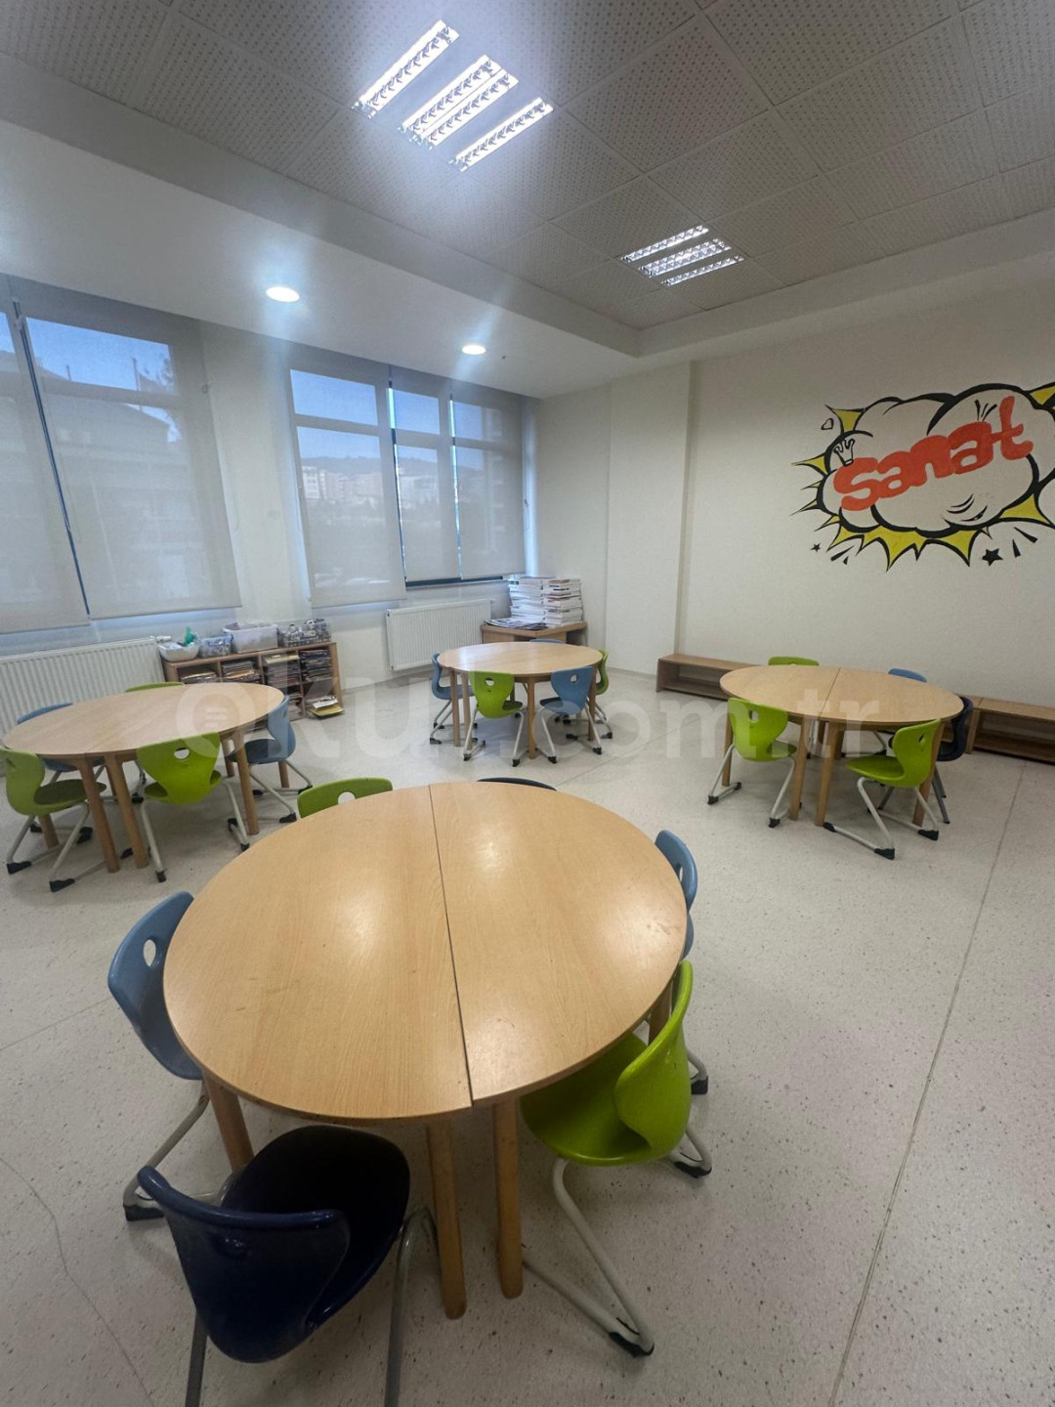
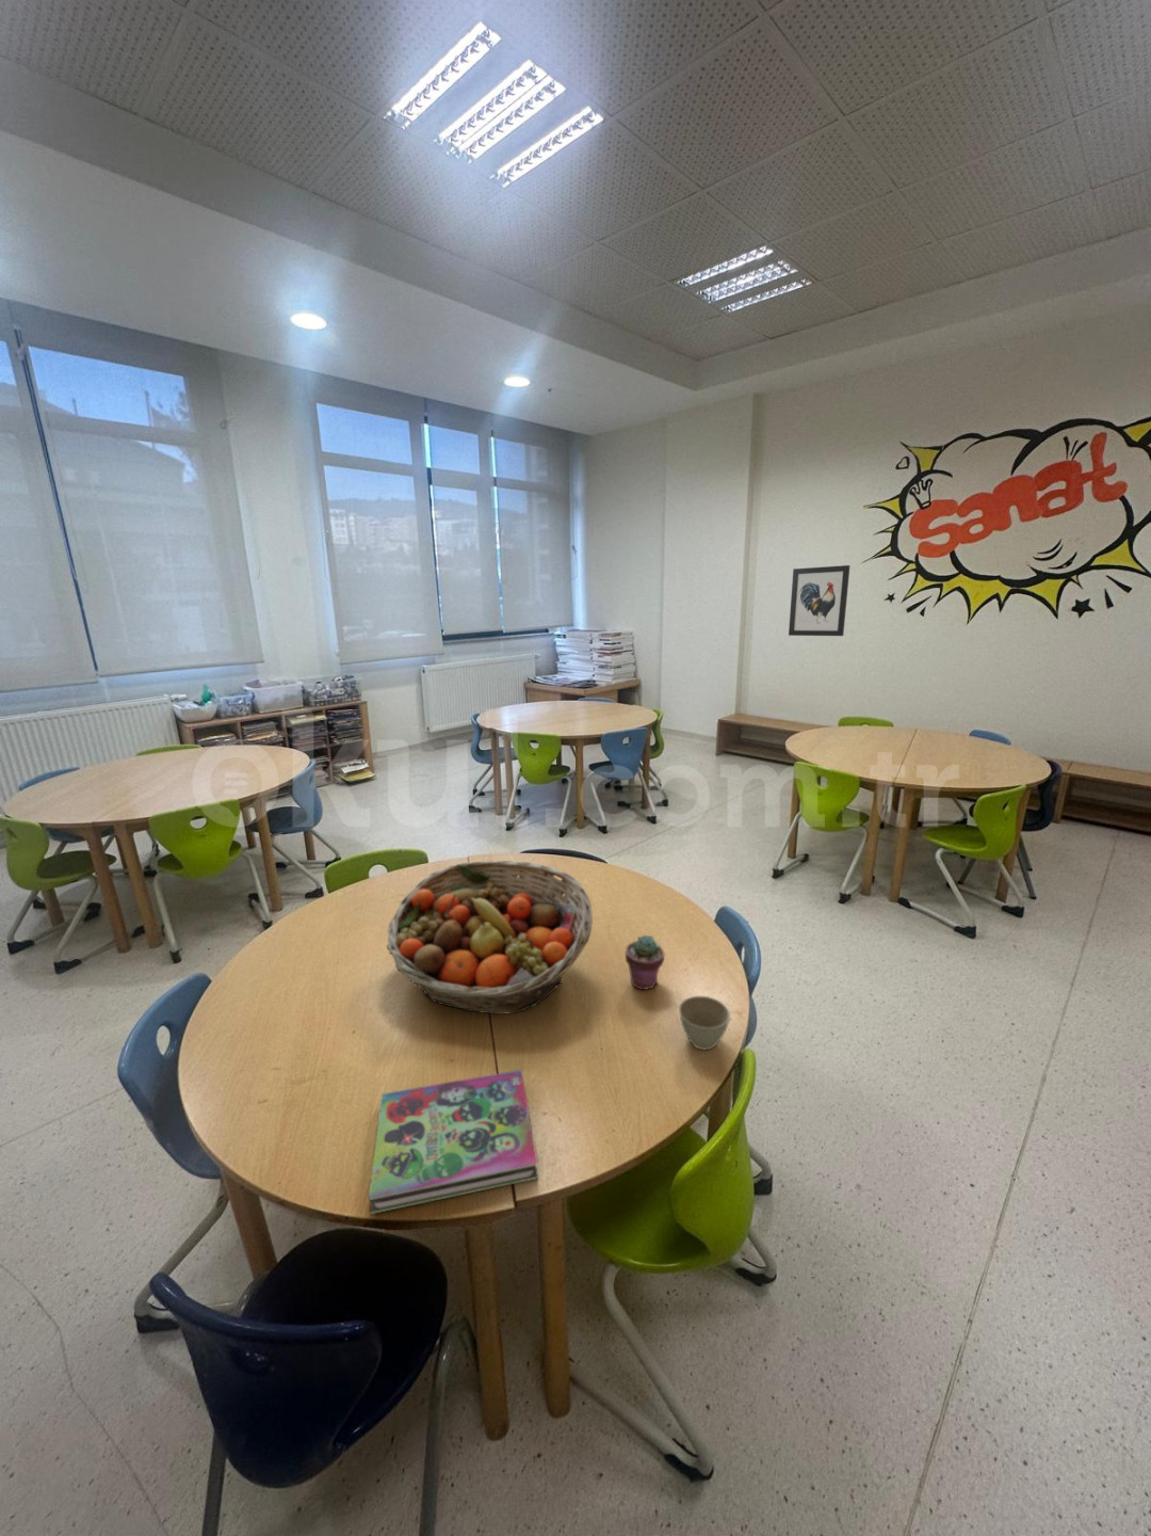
+ potted succulent (643, 960)
+ fruit basket (490, 932)
+ wall art (817, 601)
+ flower pot (704, 1026)
+ book (455, 1132)
